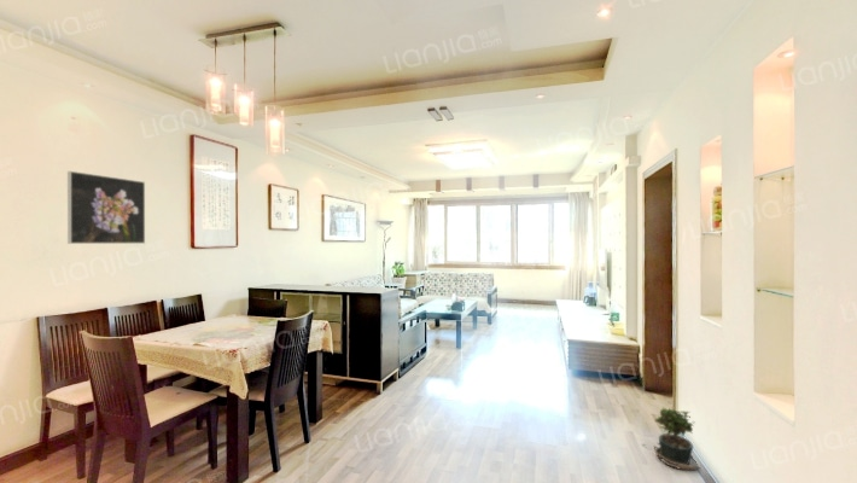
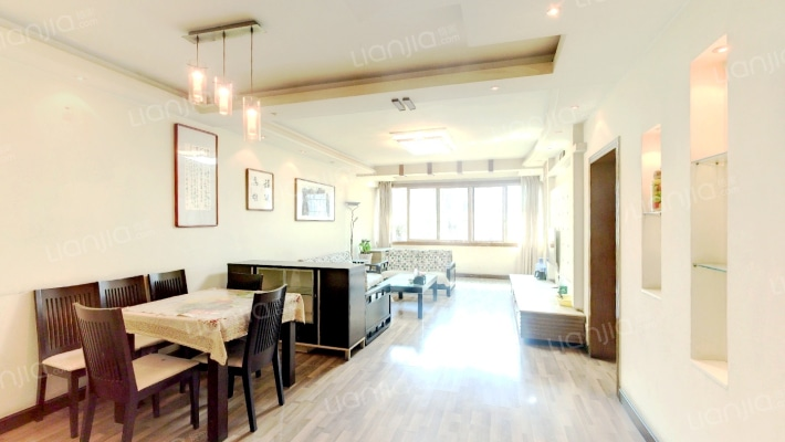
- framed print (109, 210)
- potted plant (671, 431)
